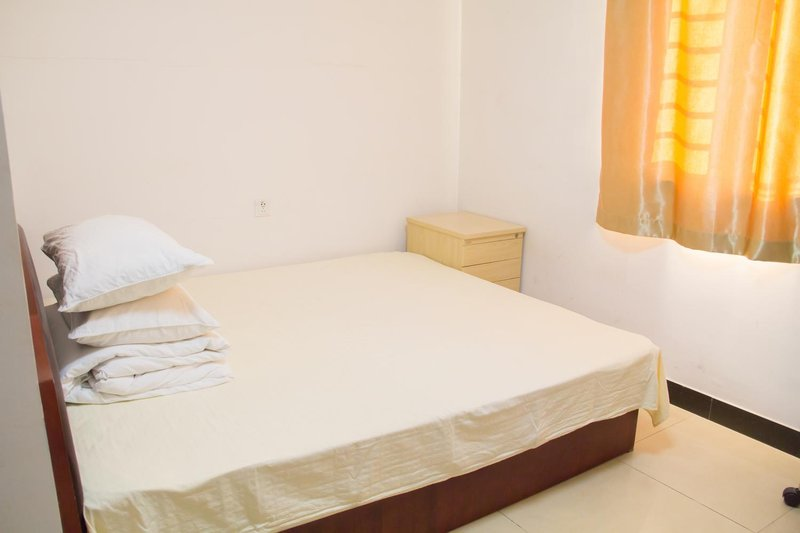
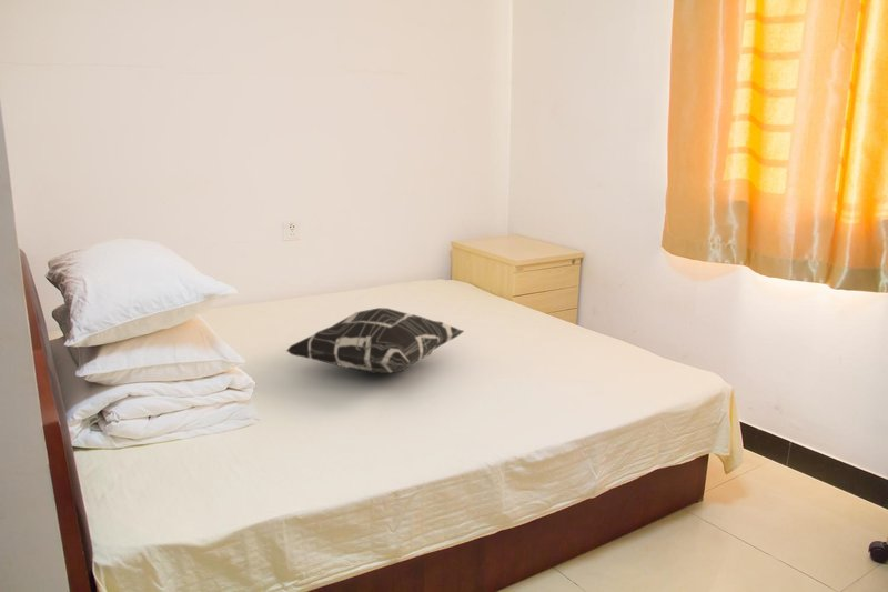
+ decorative pillow (377, 339)
